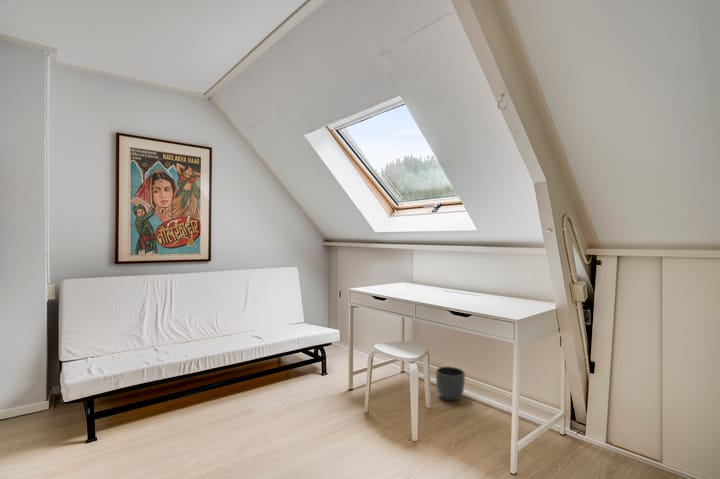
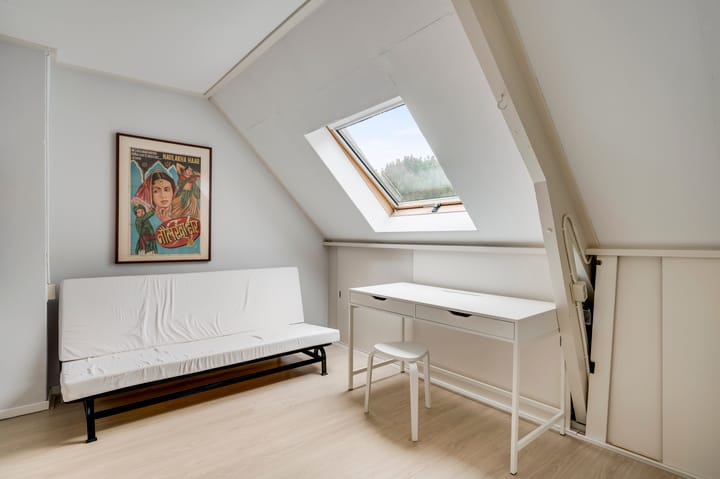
- planter (450, 384)
